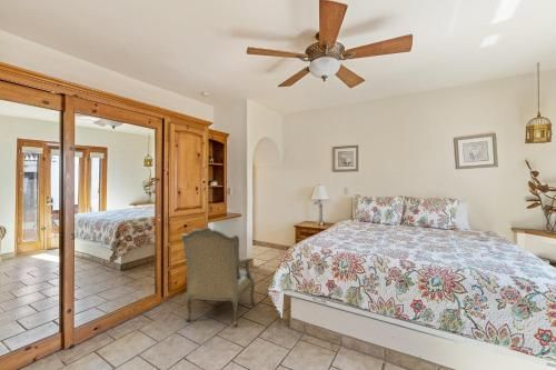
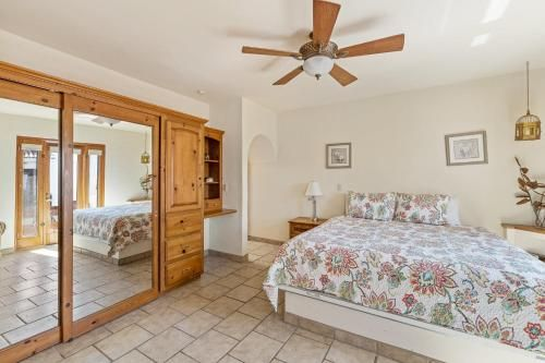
- armchair (219, 267)
